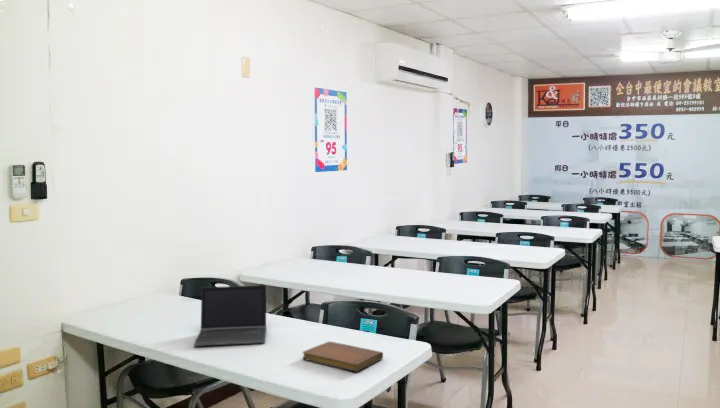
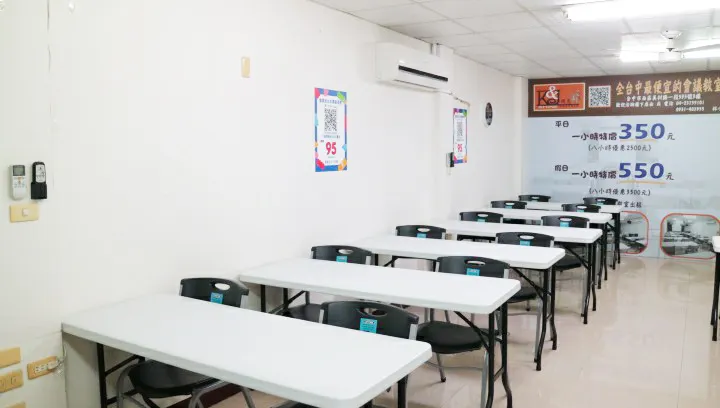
- notebook (342, 355)
- laptop computer (232, 314)
